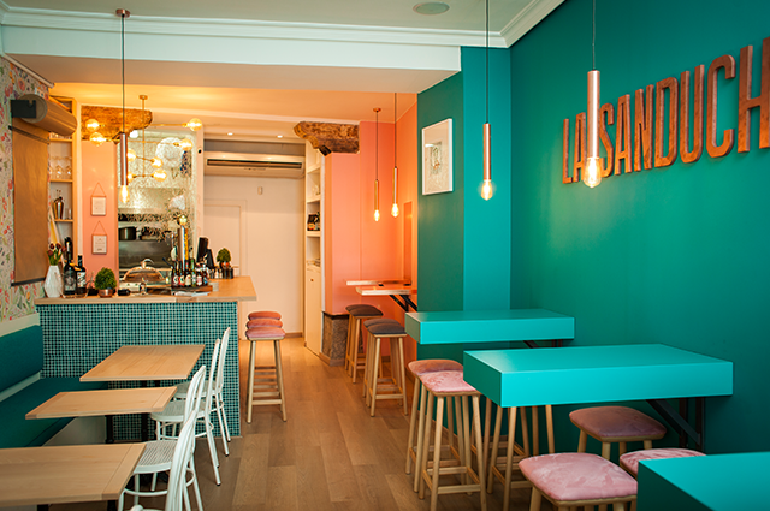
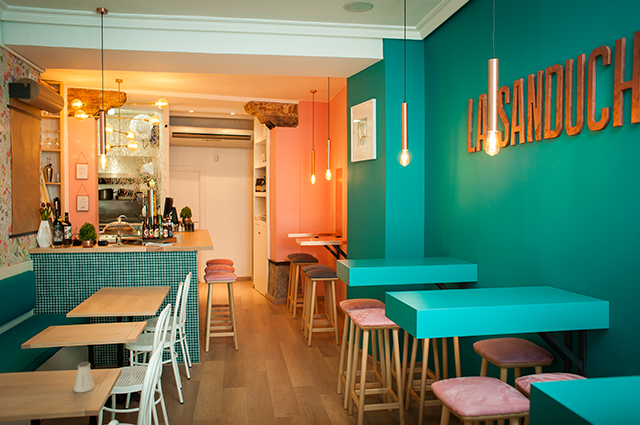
+ saltshaker (84, 375)
